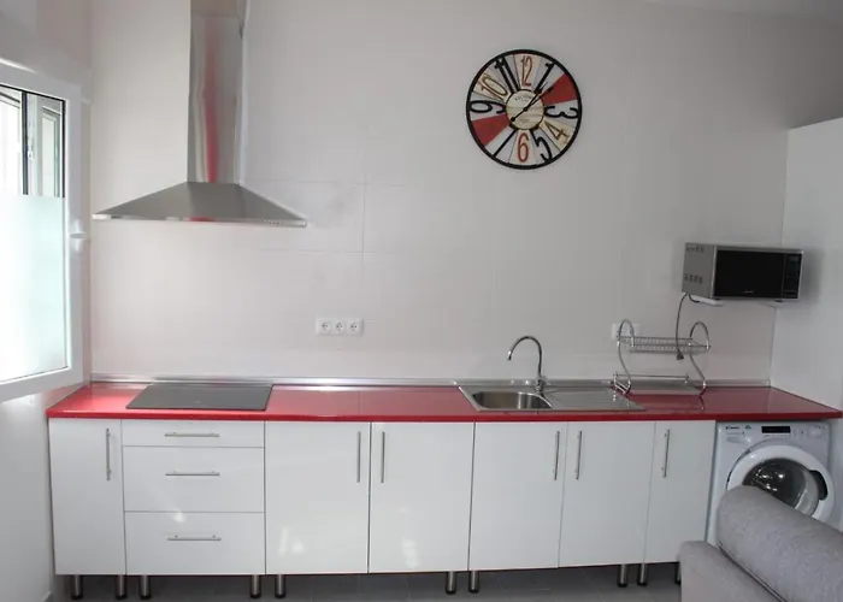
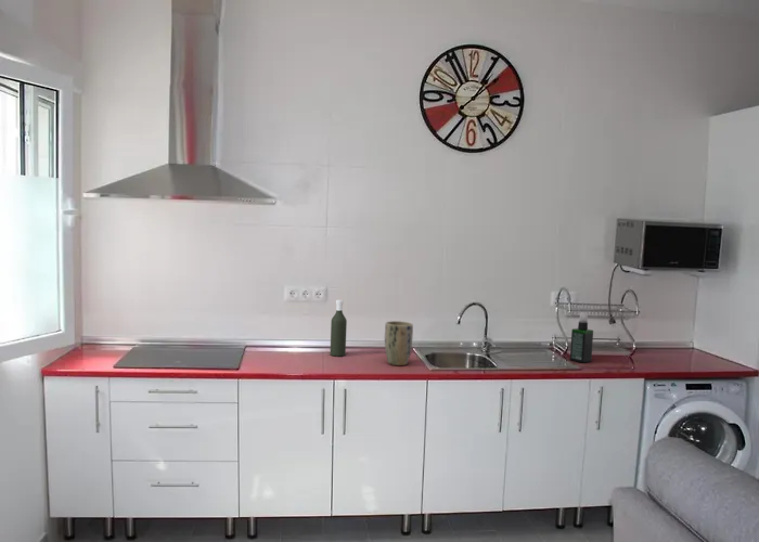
+ plant pot (398, 343)
+ bottle (338, 327)
+ spray bottle (581, 336)
